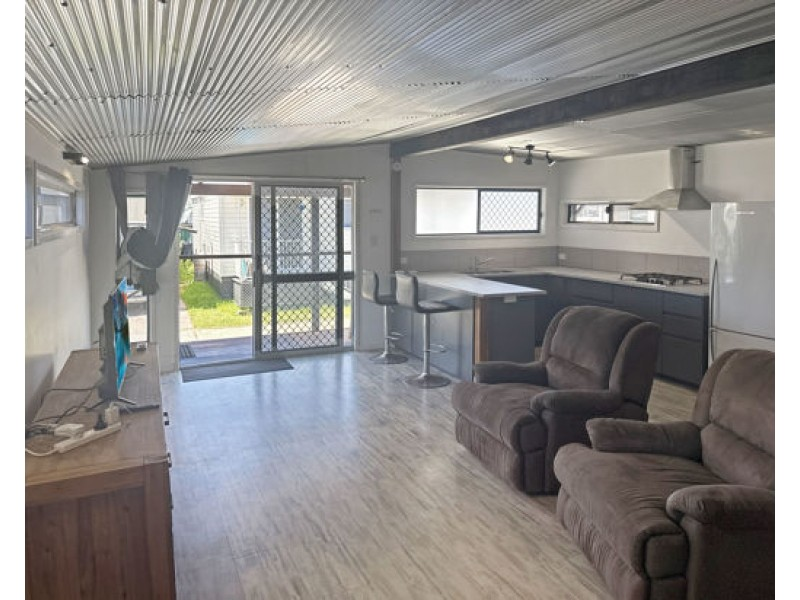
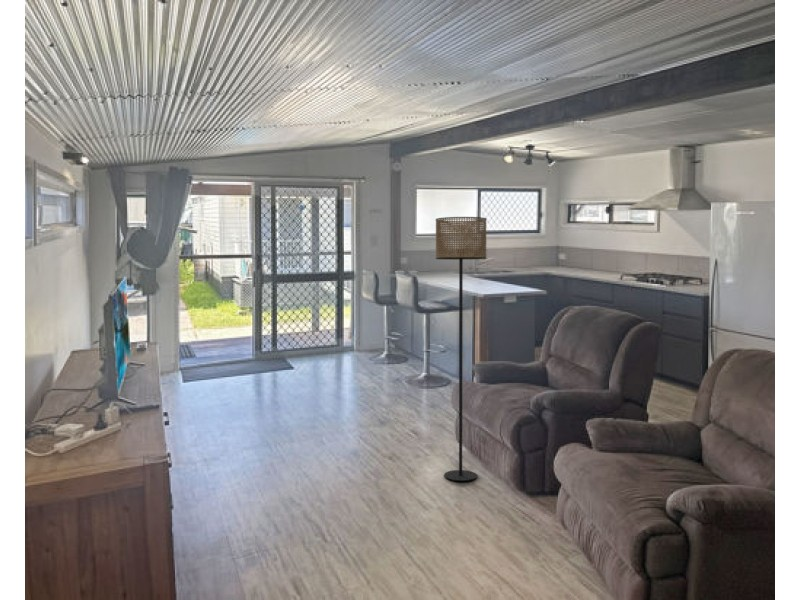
+ floor lamp (460, 348)
